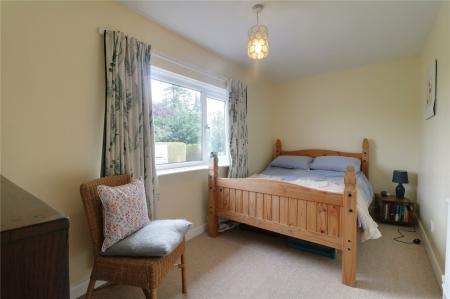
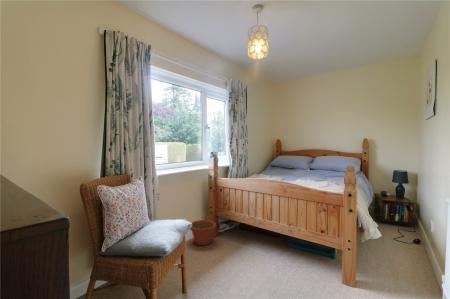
+ plant pot (202, 233)
